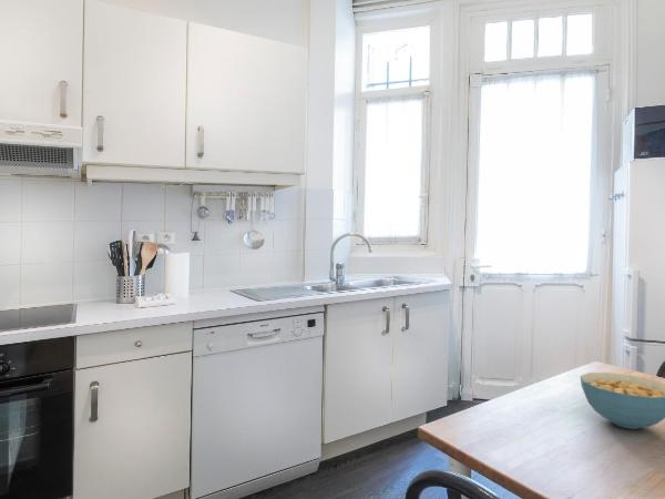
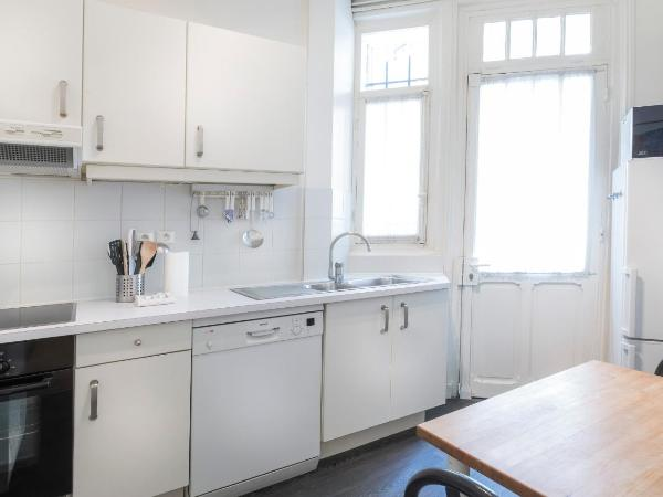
- cereal bowl (626, 404)
